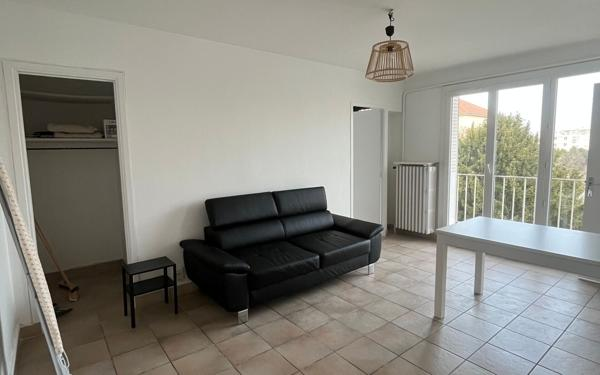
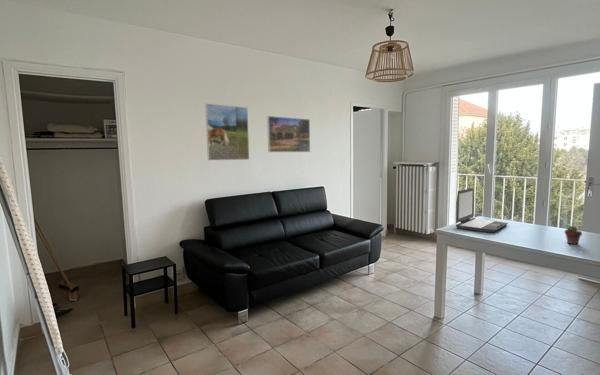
+ potted succulent (573, 234)
+ laptop (473, 208)
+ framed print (289, 135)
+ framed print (228, 133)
